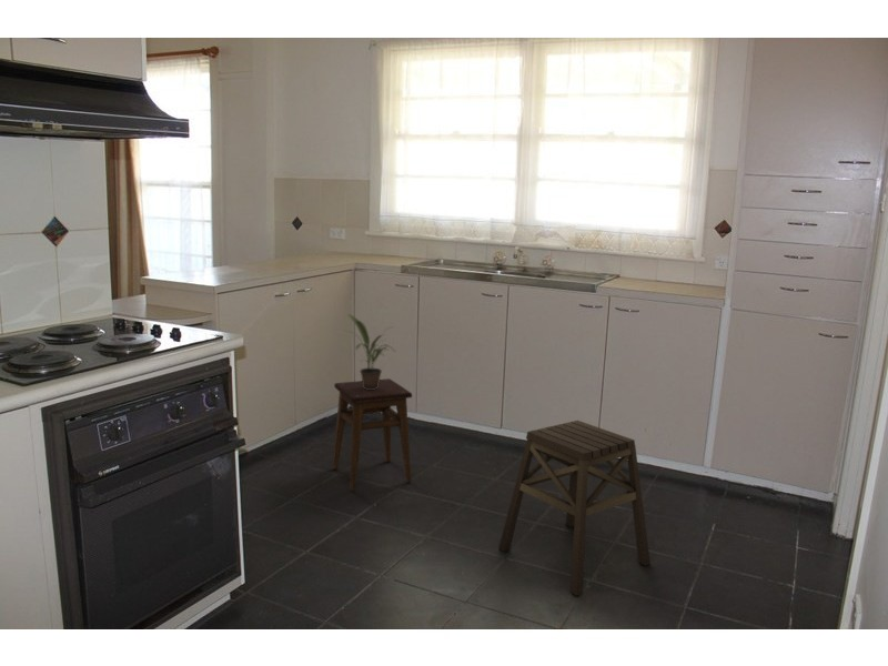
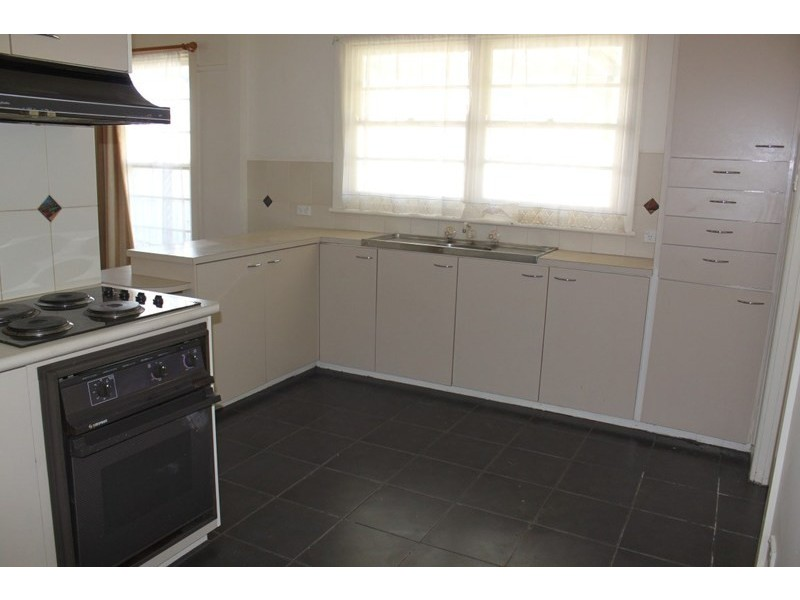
- stool (577, 496)
- potted plant (366, 351)
- stool (370, 428)
